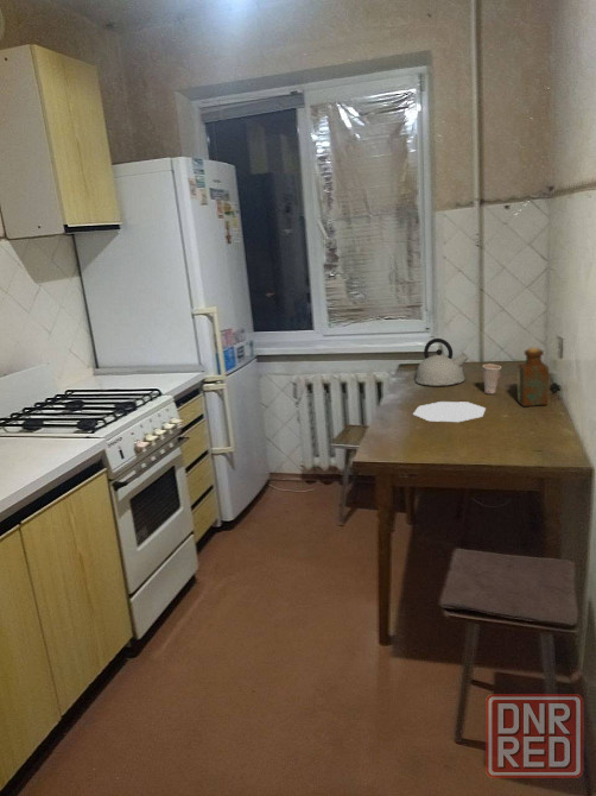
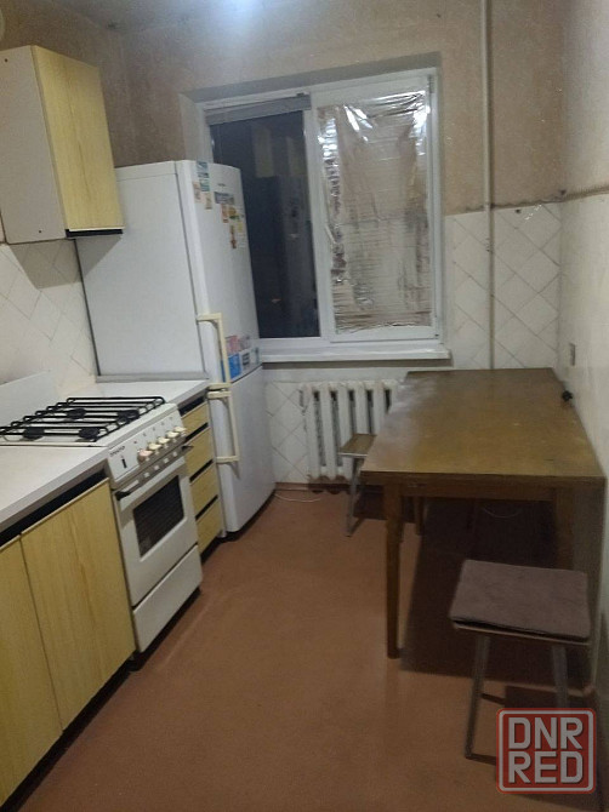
- kettle (442, 359)
- plate (449, 410)
- cup (492, 379)
- bottle (532, 375)
